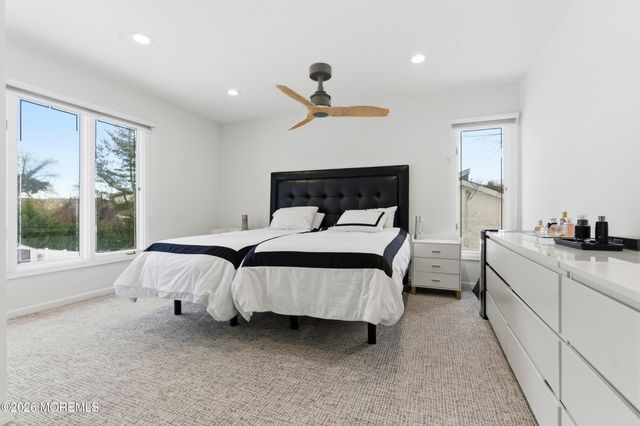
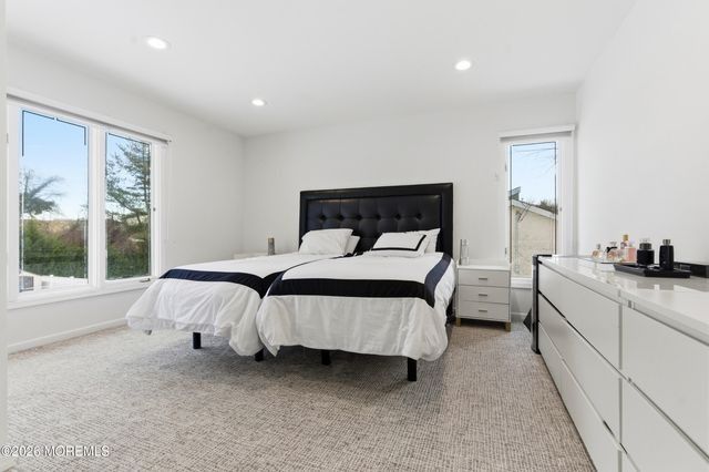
- ceiling fan (329, 95)
